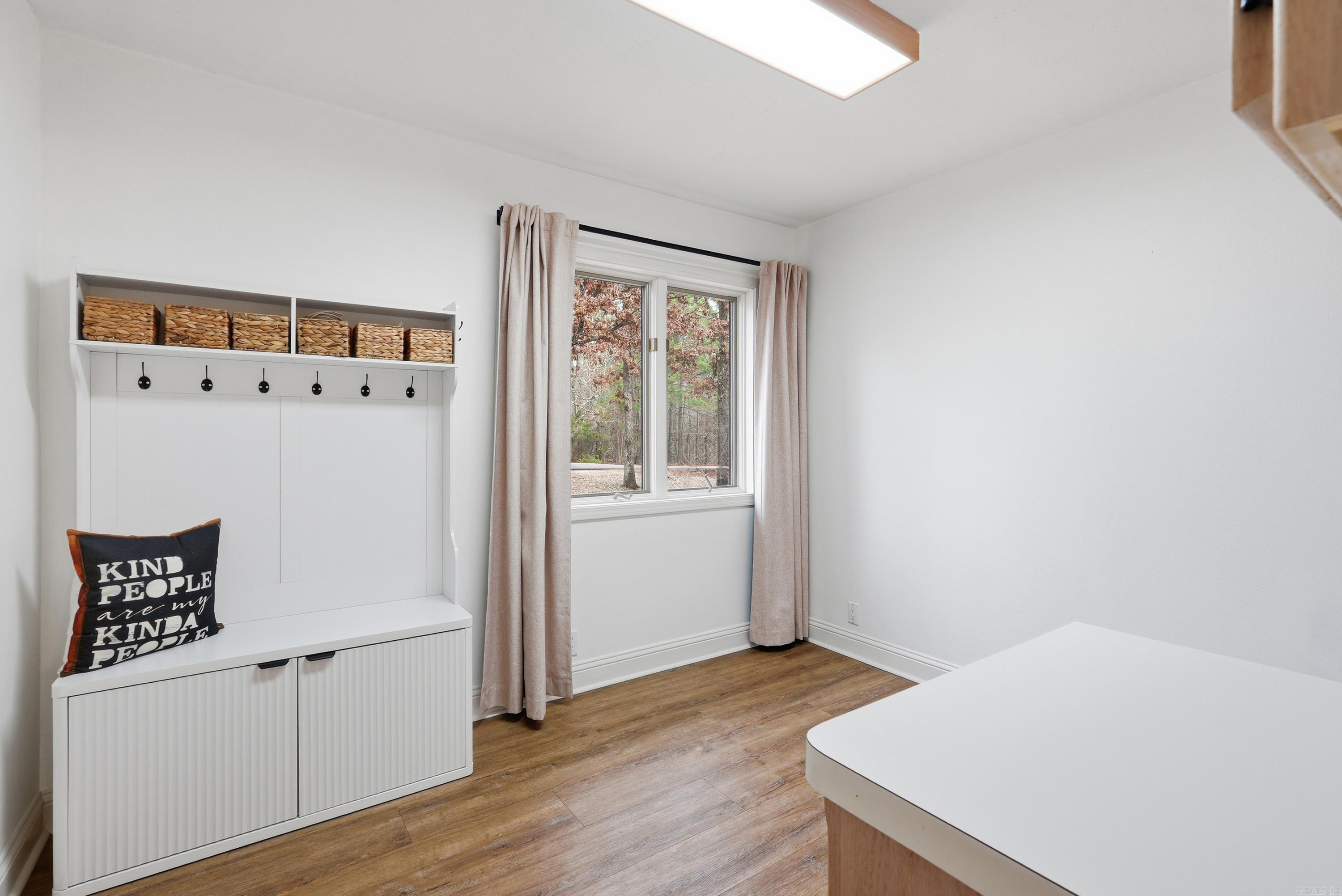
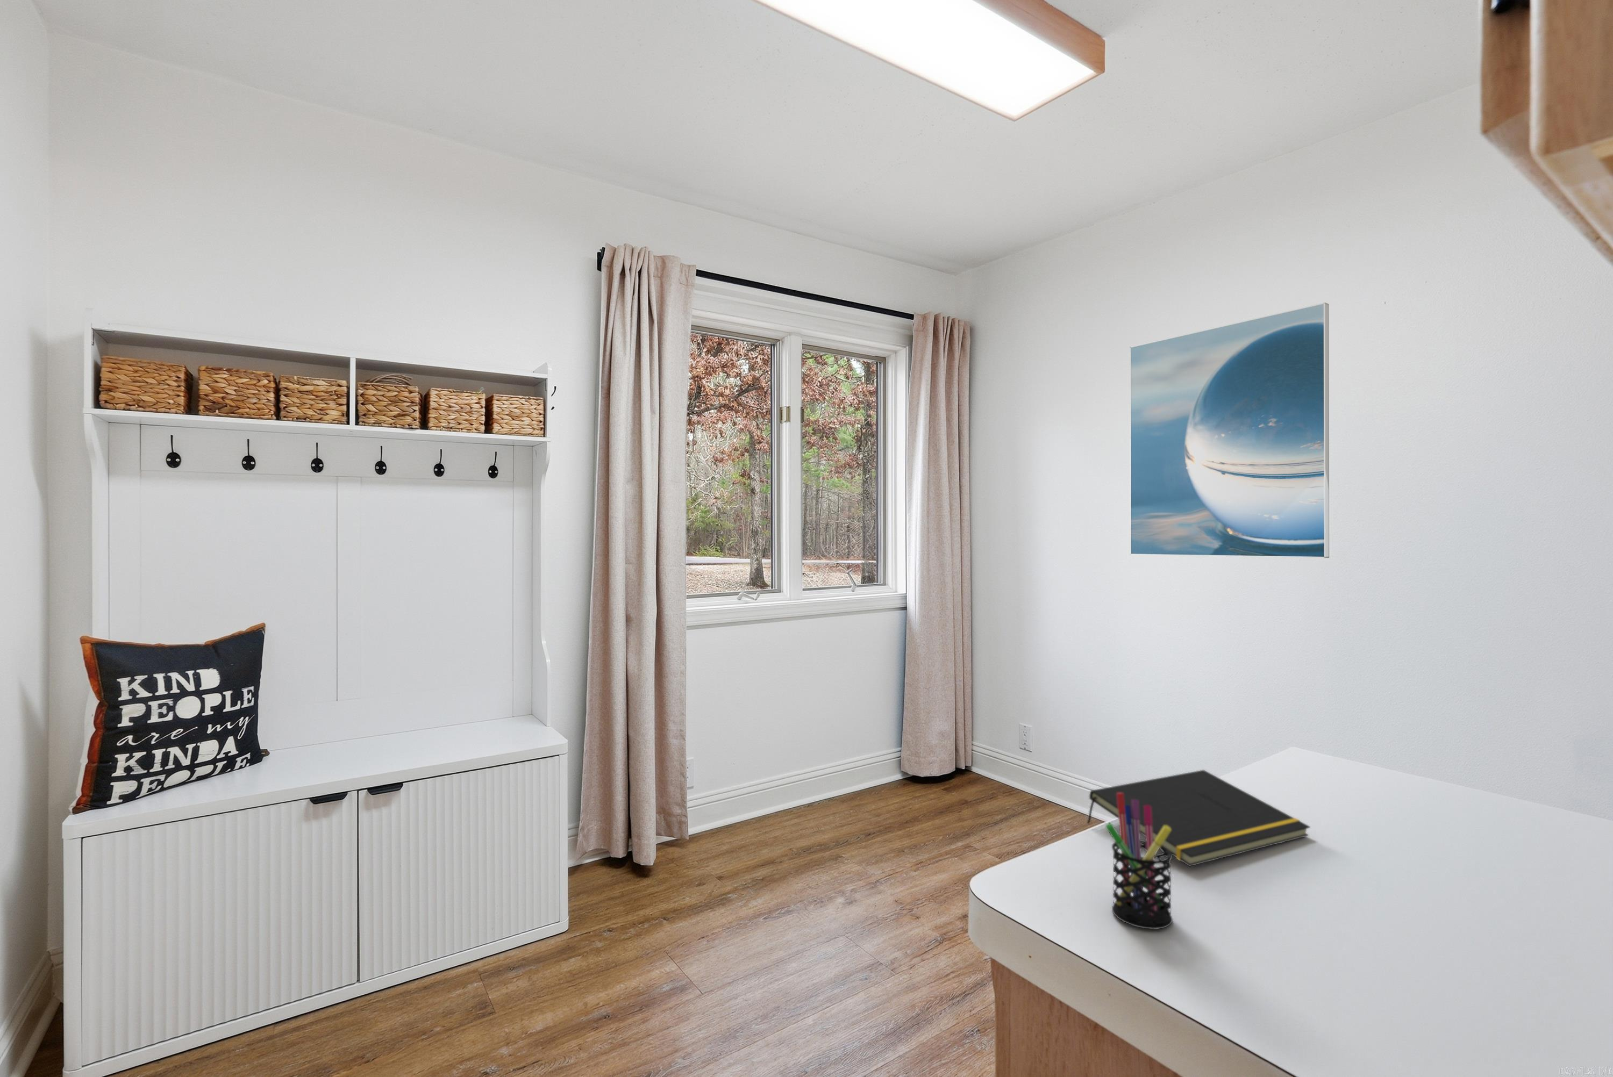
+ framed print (1220, 442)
+ notepad (1197, 813)
+ pen holder (1133, 858)
